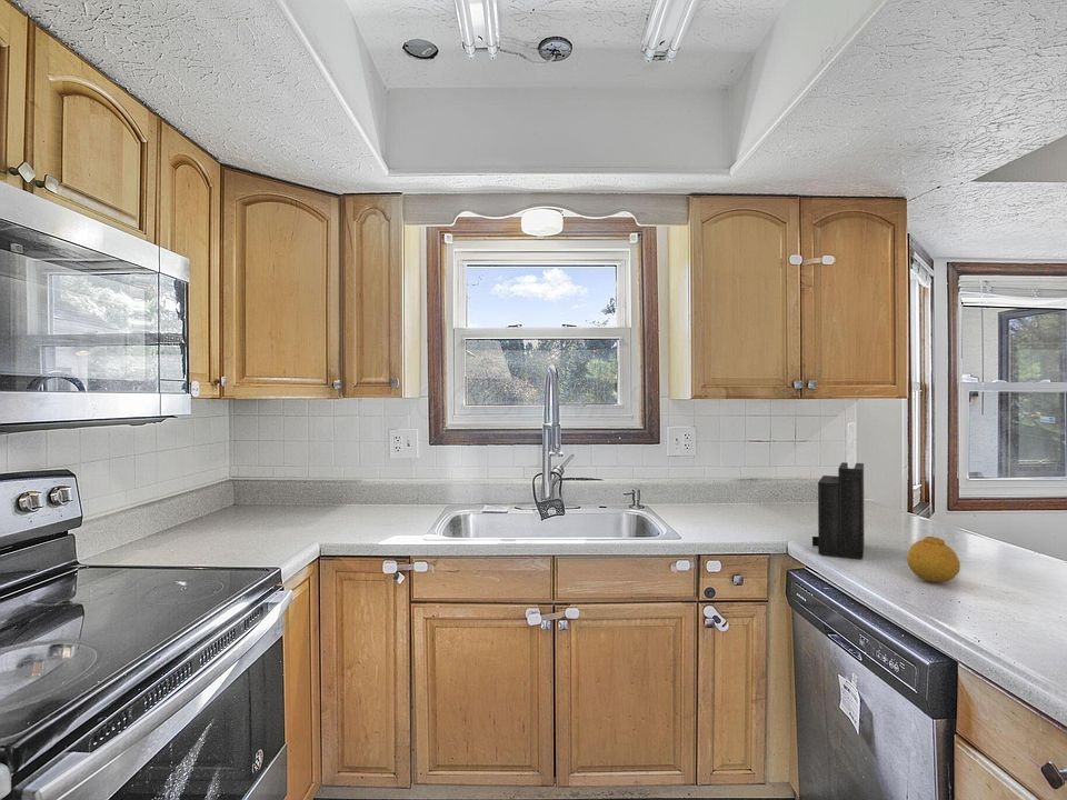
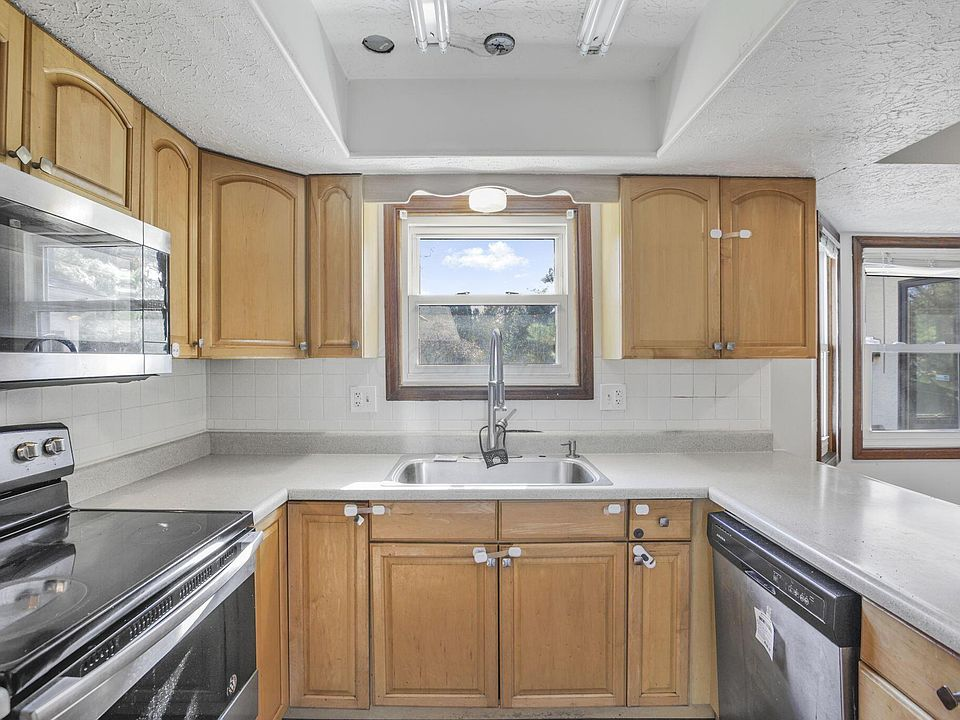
- knife block (837, 486)
- fruit (933, 558)
